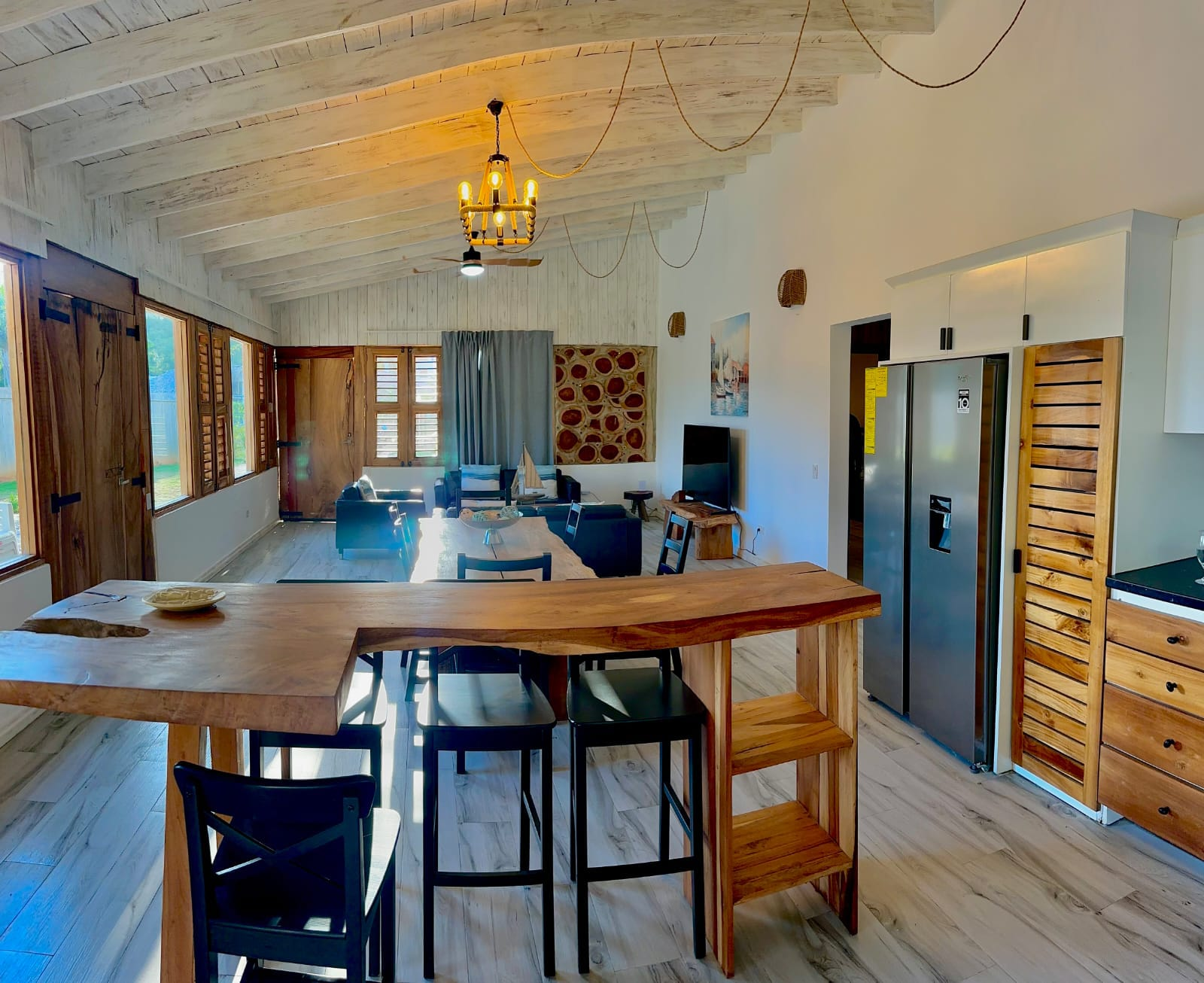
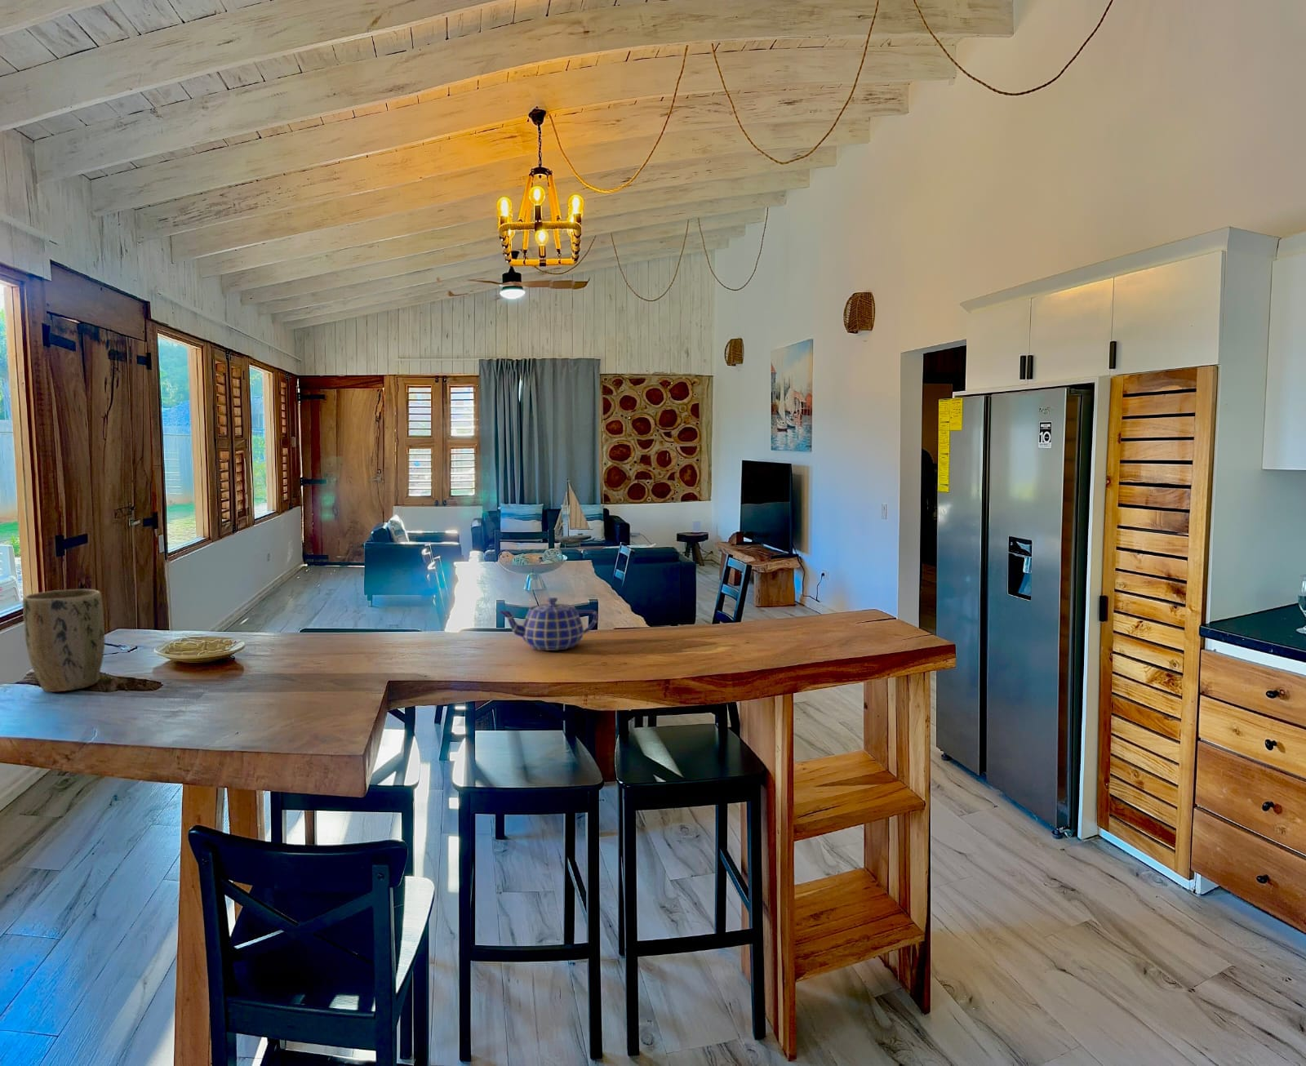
+ plant pot (66, 640)
+ teapot (549, 622)
